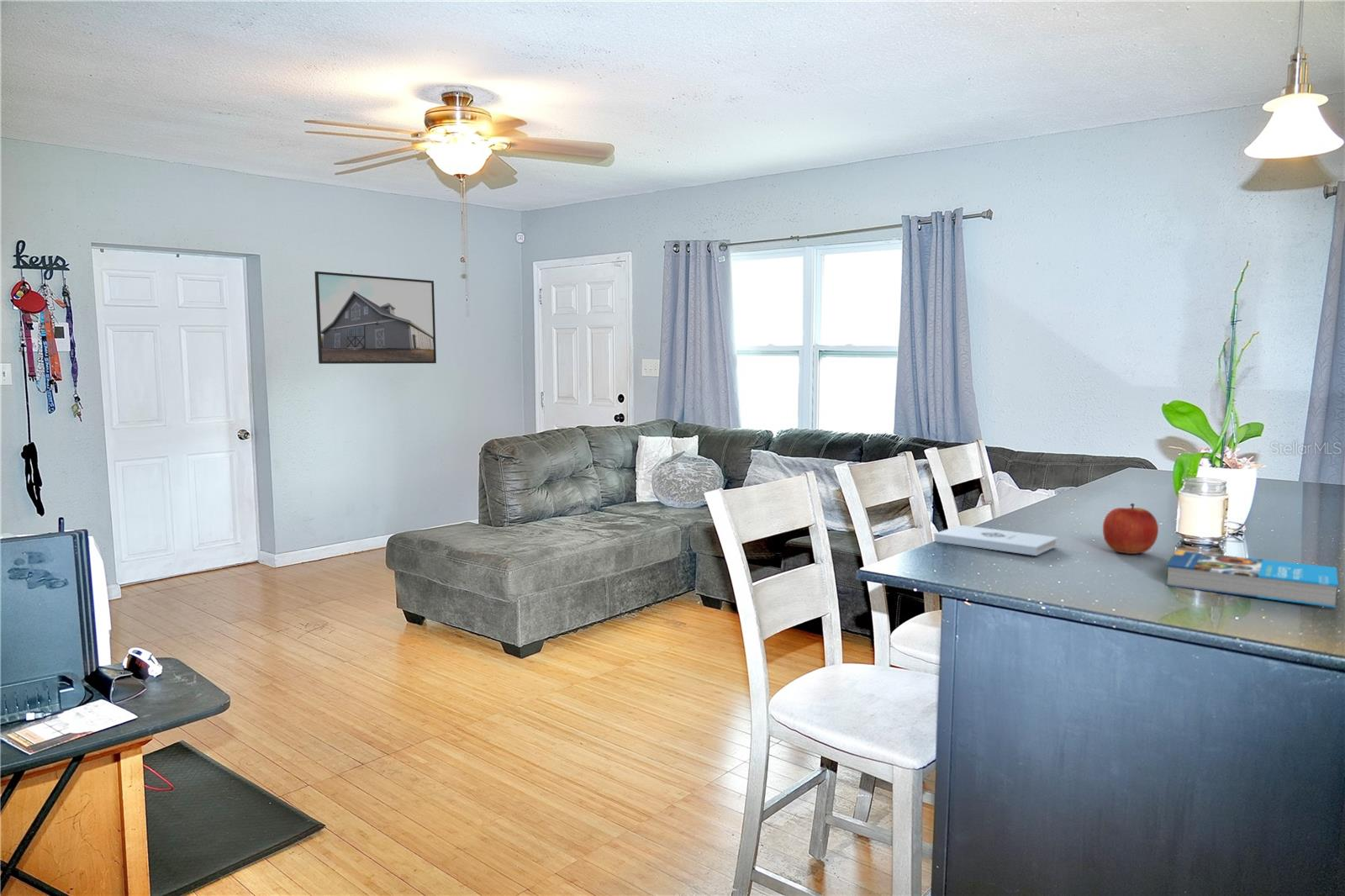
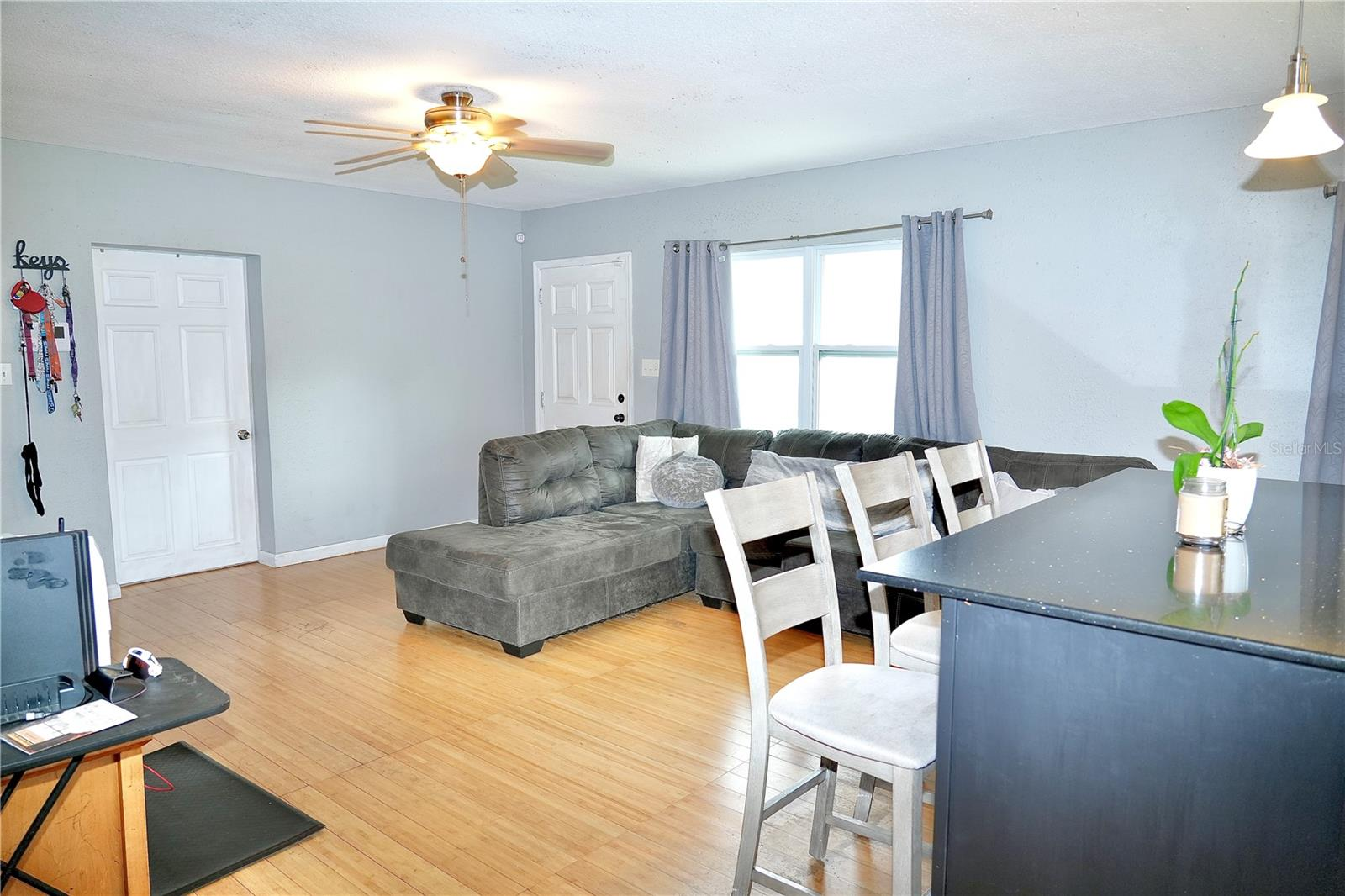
- apple (1129, 527)
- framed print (379, 319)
- book (1250, 576)
- notepad (995, 539)
